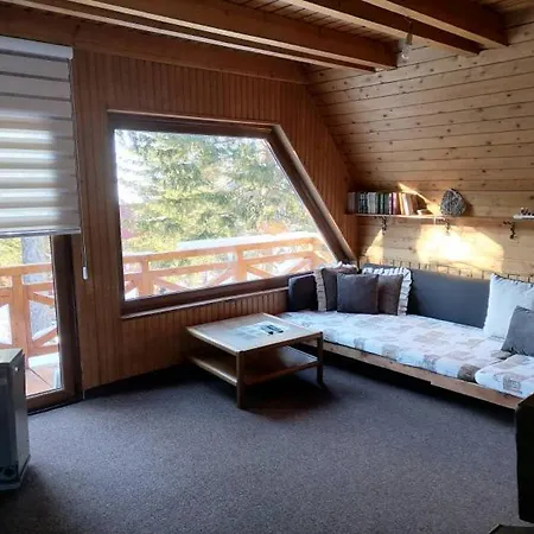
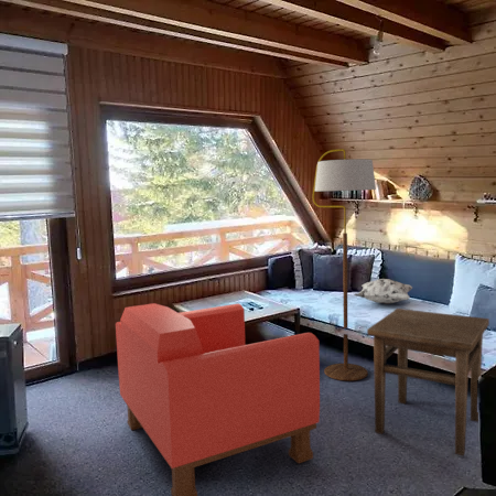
+ side table (429, 375)
+ armchair (211, 376)
+ decorative pillow (384, 291)
+ floor lamp (343, 262)
